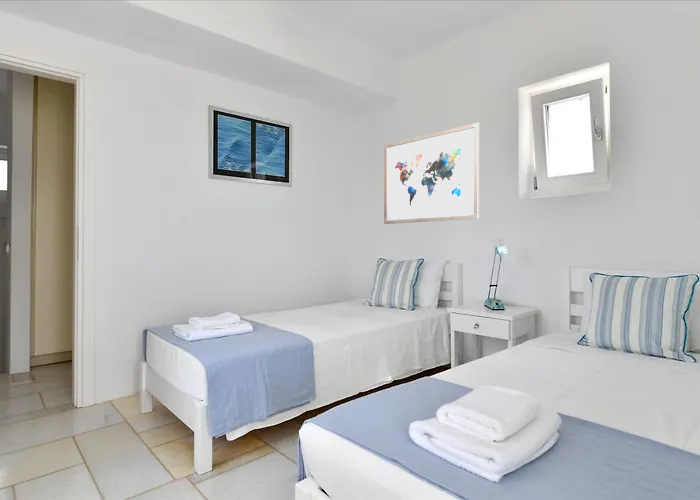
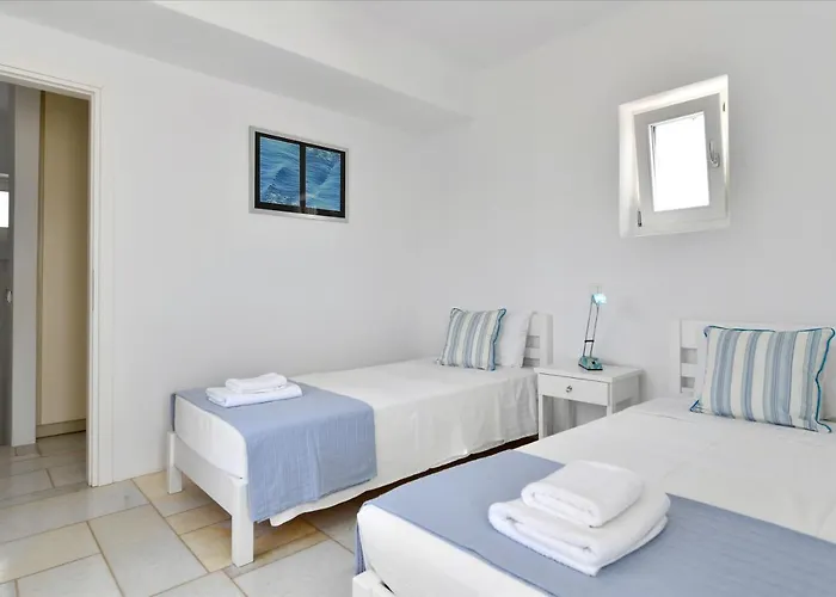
- wall art (427, 178)
